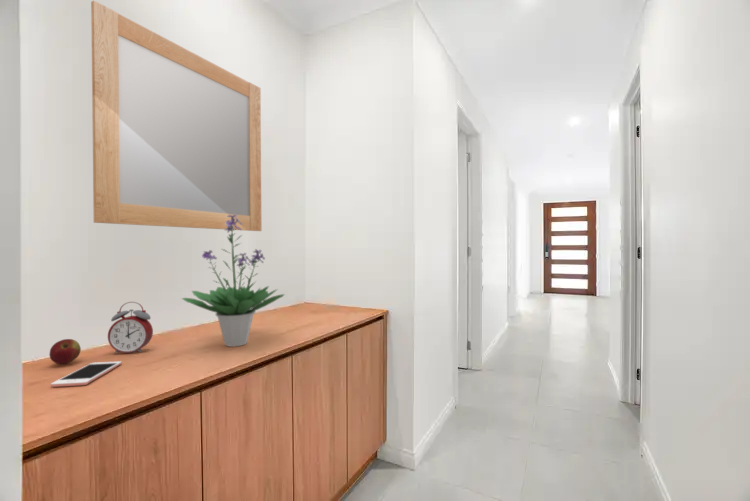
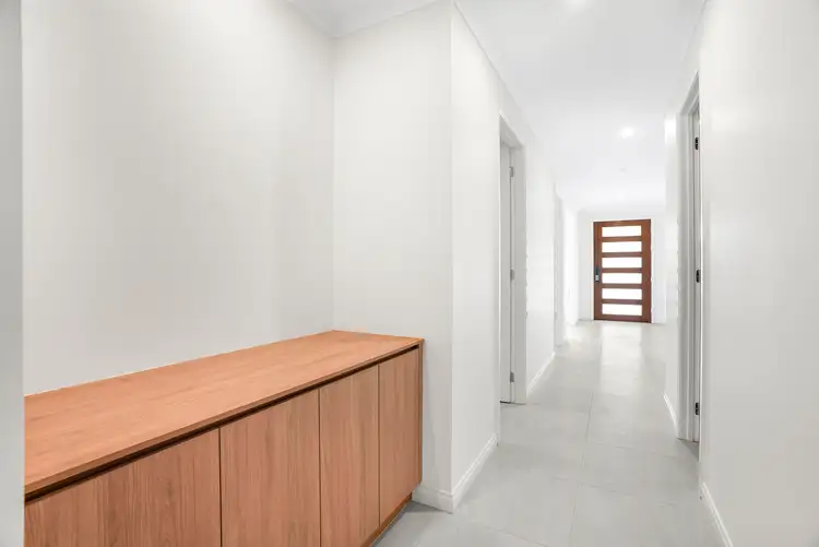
- apple (65, 351)
- potted plant (235, 279)
- alarm clock (131, 326)
- cell phone (89, 372)
- home mirror (194, 141)
